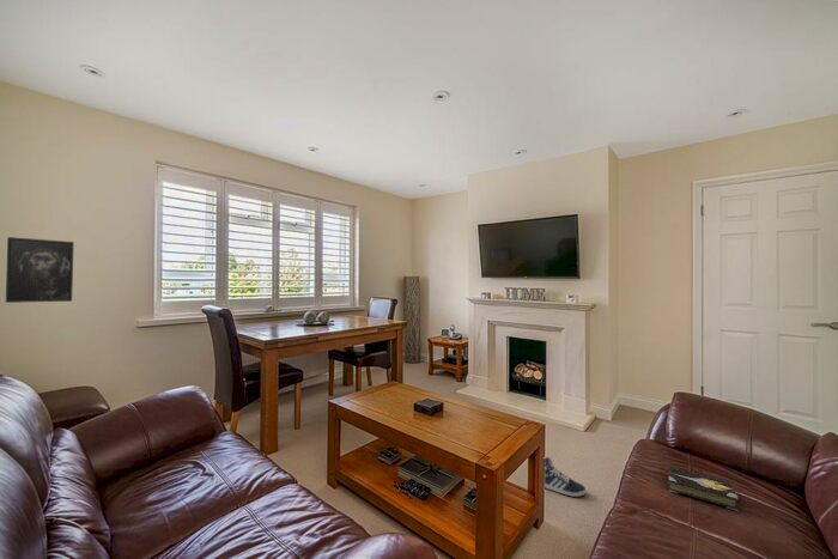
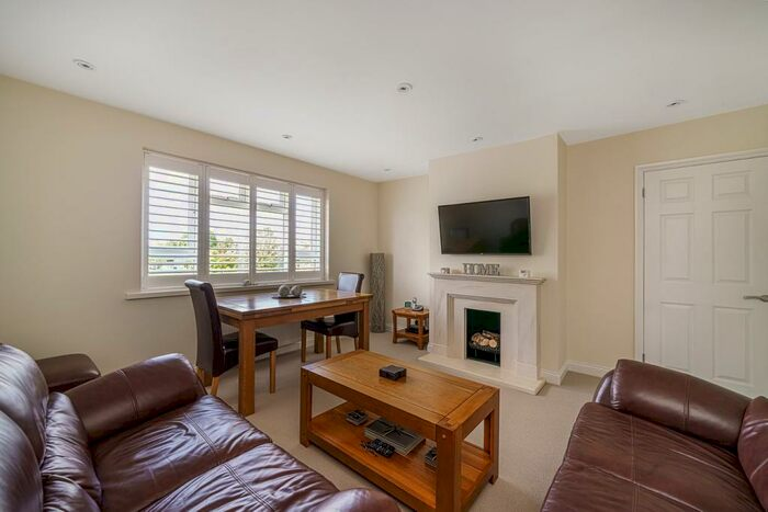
- sneaker (558, 475)
- hardback book (699, 485)
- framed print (41, 271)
